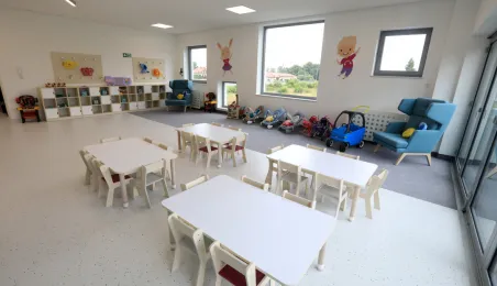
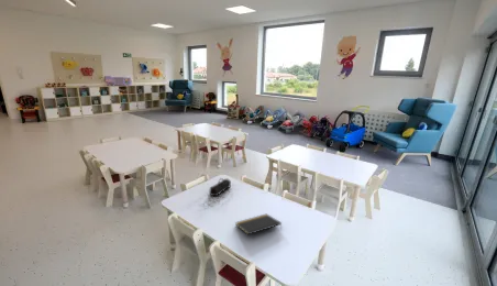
+ pencil case (220, 185)
+ notepad (257, 223)
